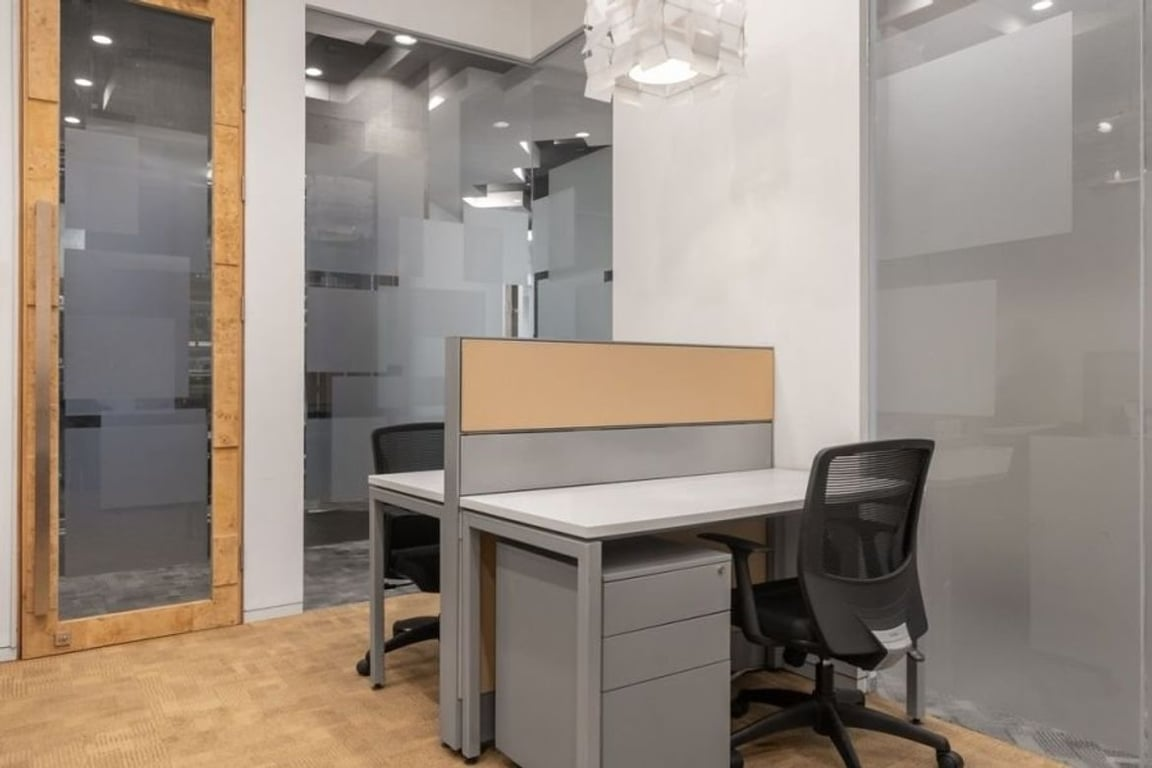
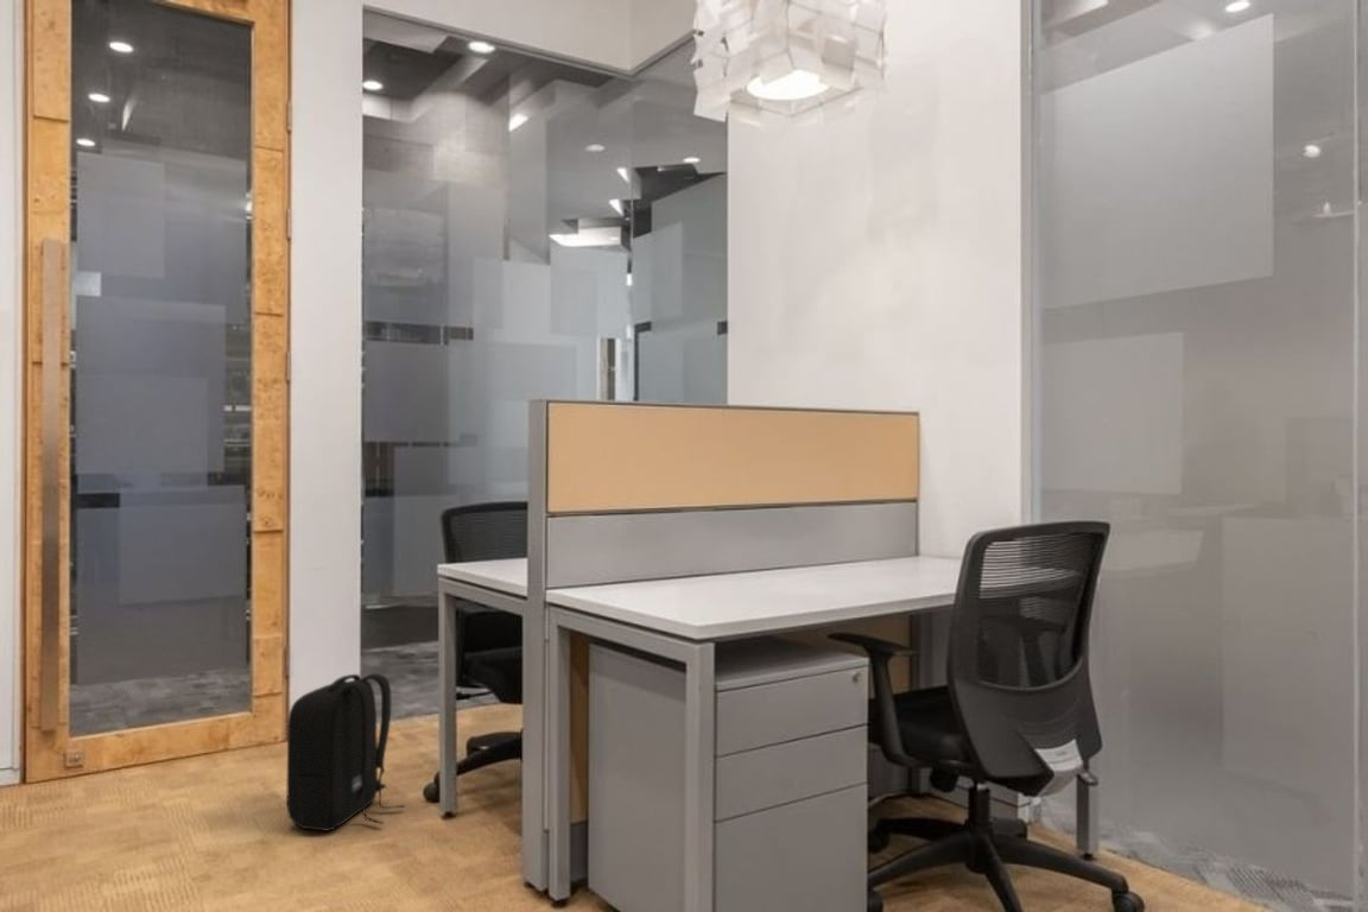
+ backpack (348, 746)
